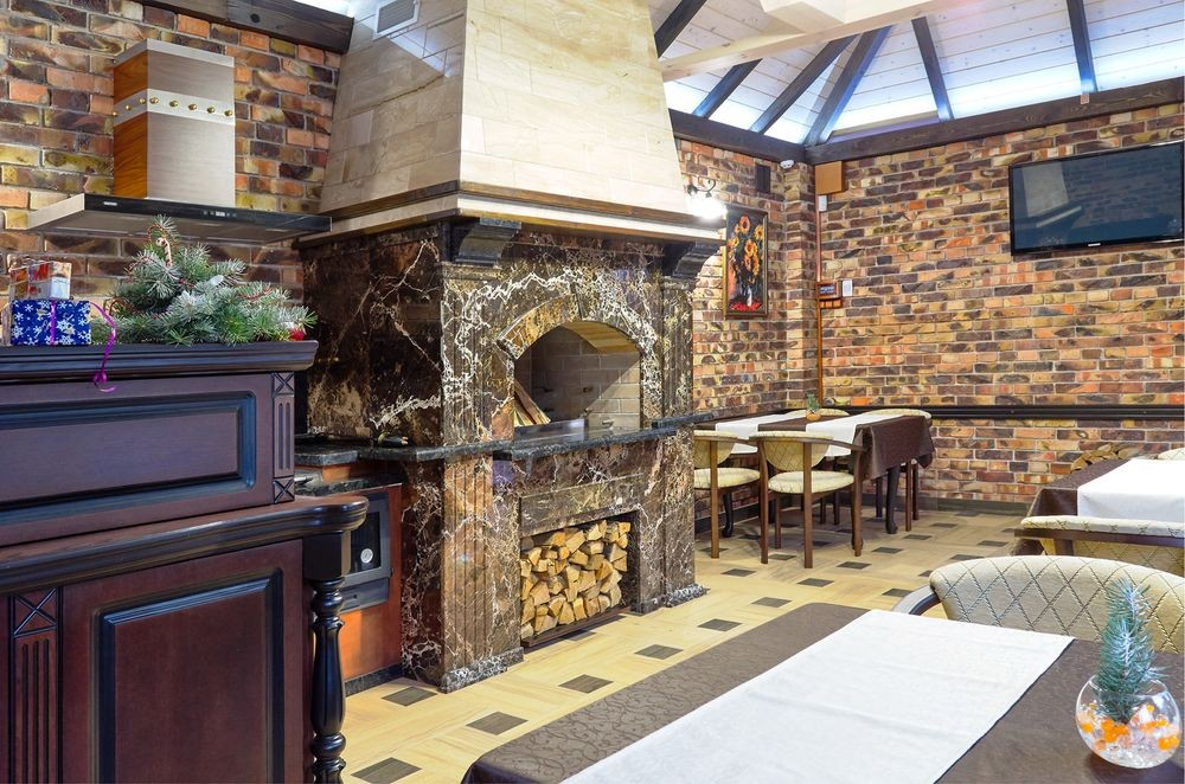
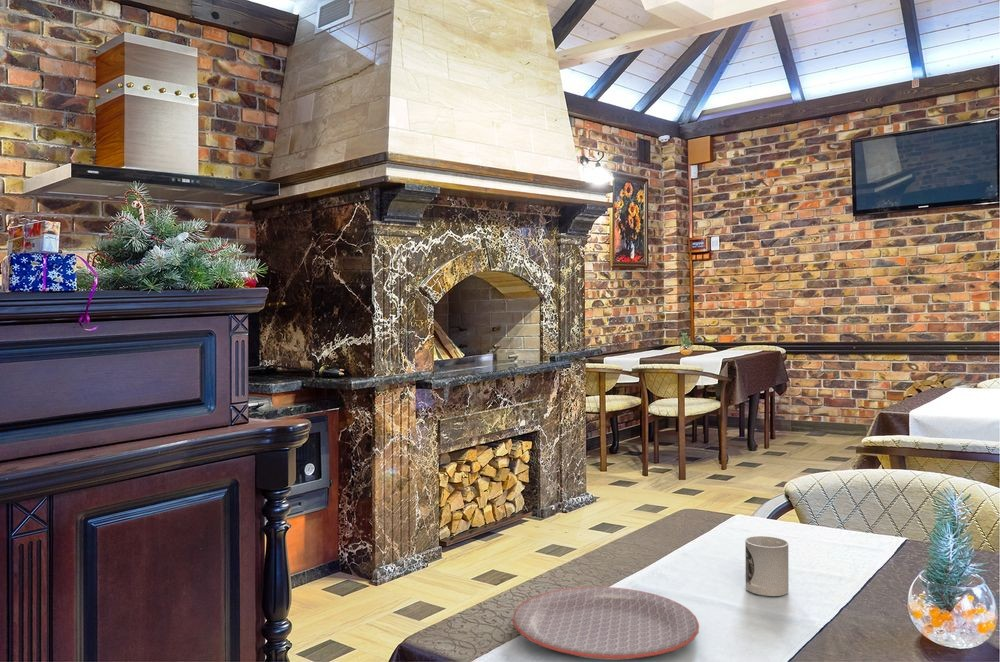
+ cup (765, 562)
+ plate (604, 624)
